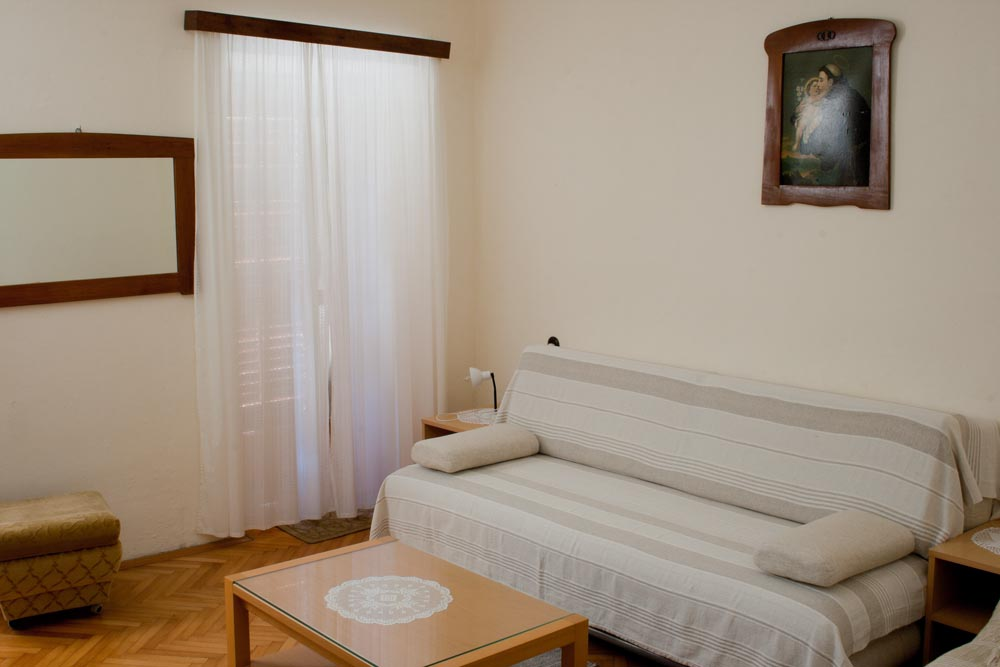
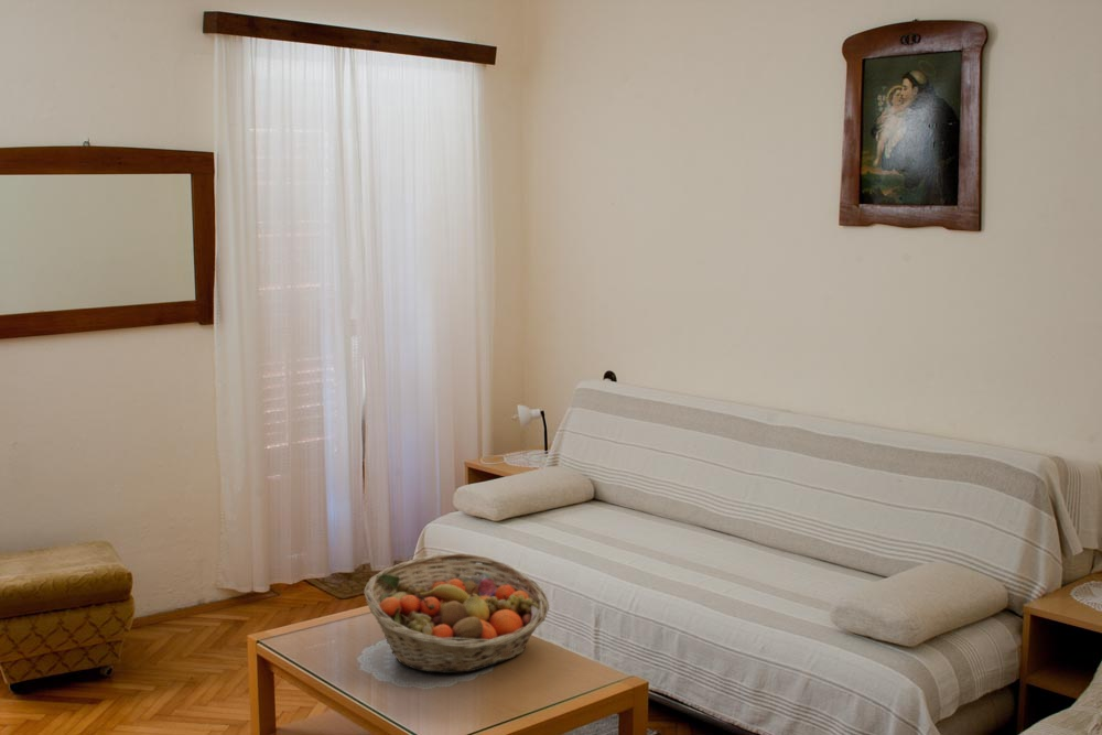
+ fruit basket (457, 610)
